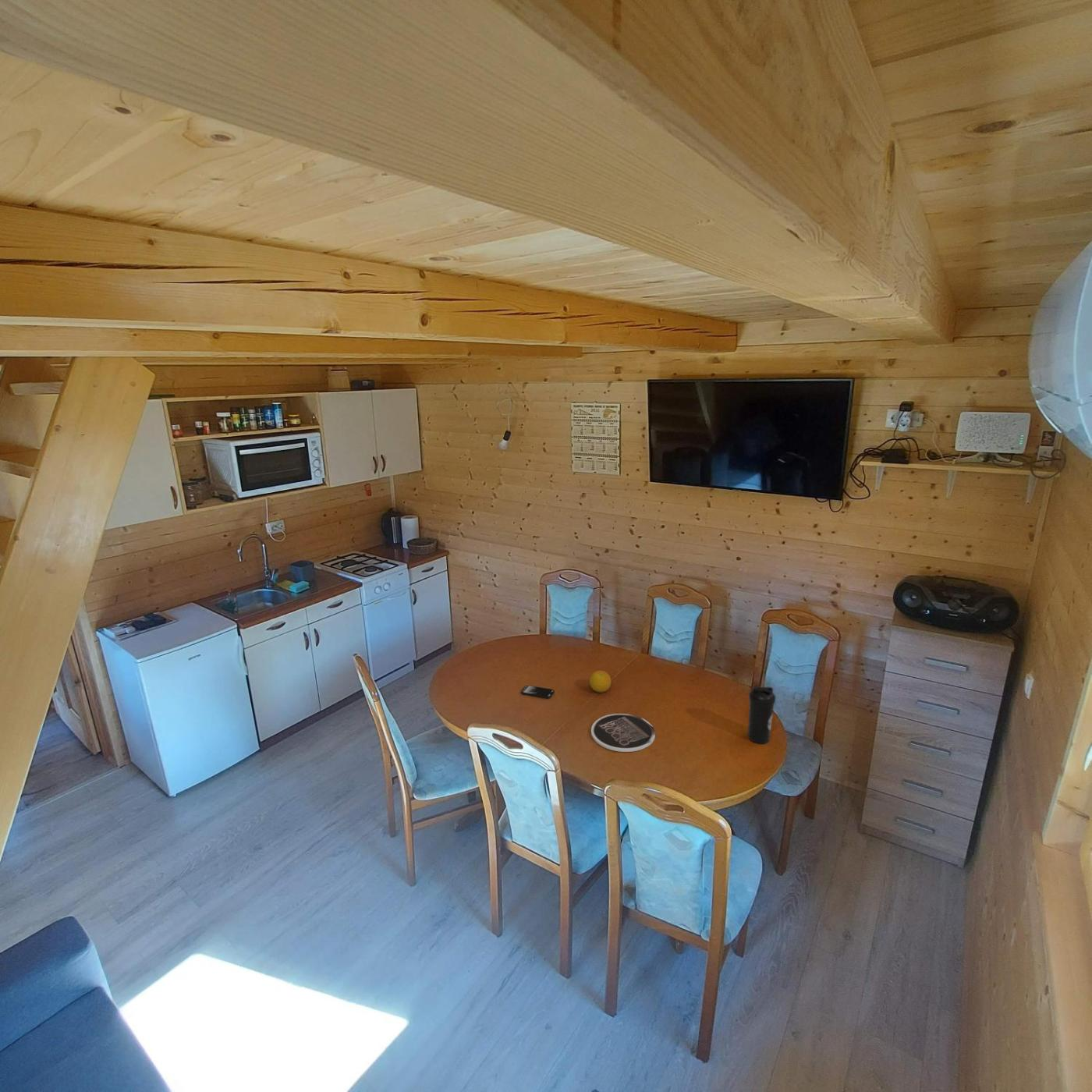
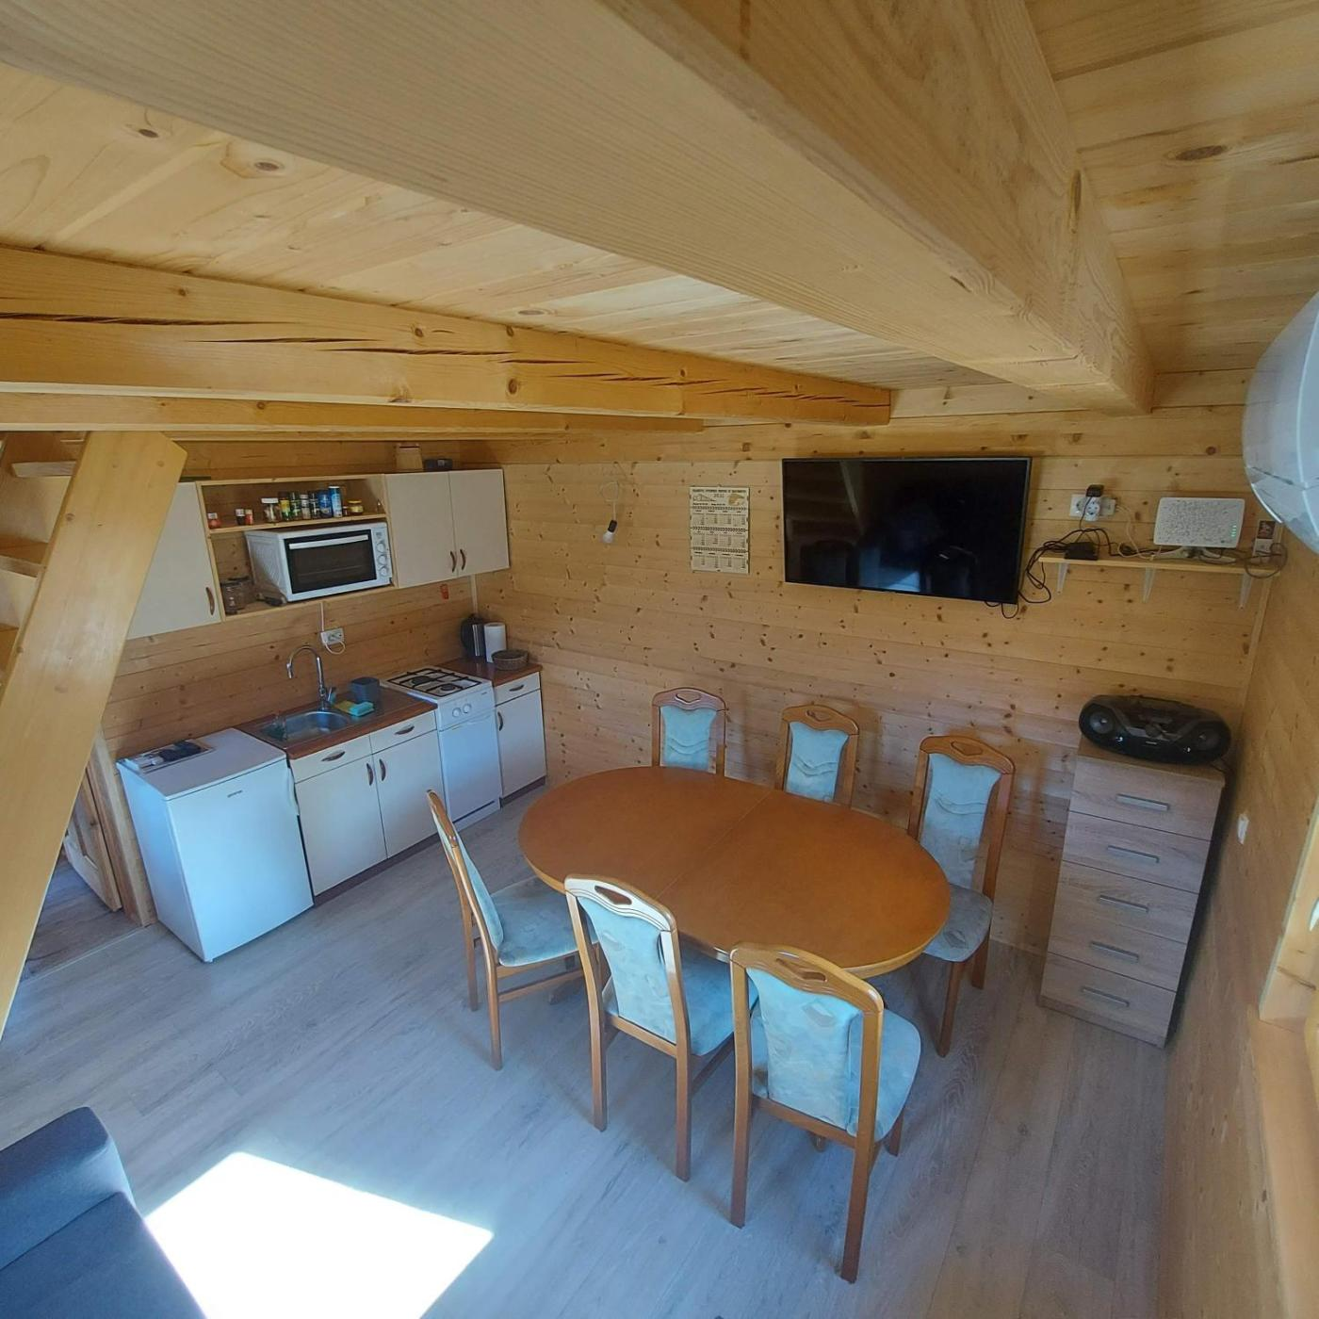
- plate (622, 732)
- water bottle (760, 713)
- fruit (600, 681)
- smartphone (537, 691)
